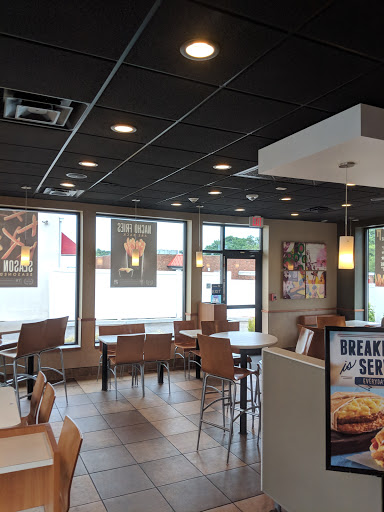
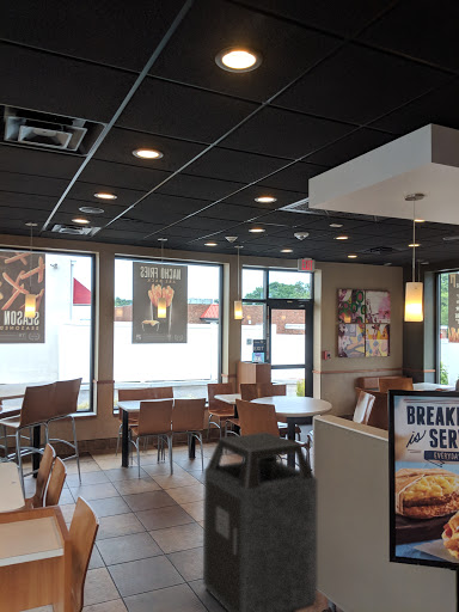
+ trash can (258, 518)
